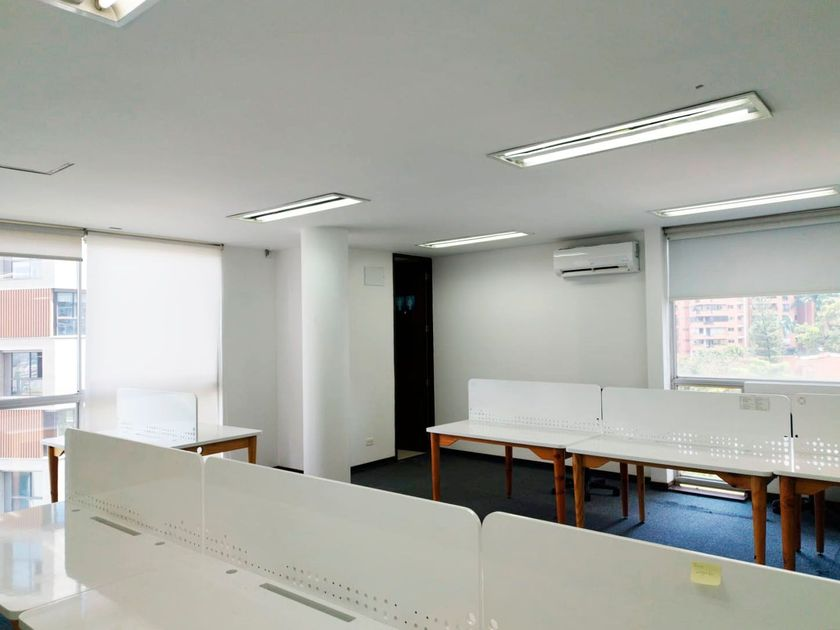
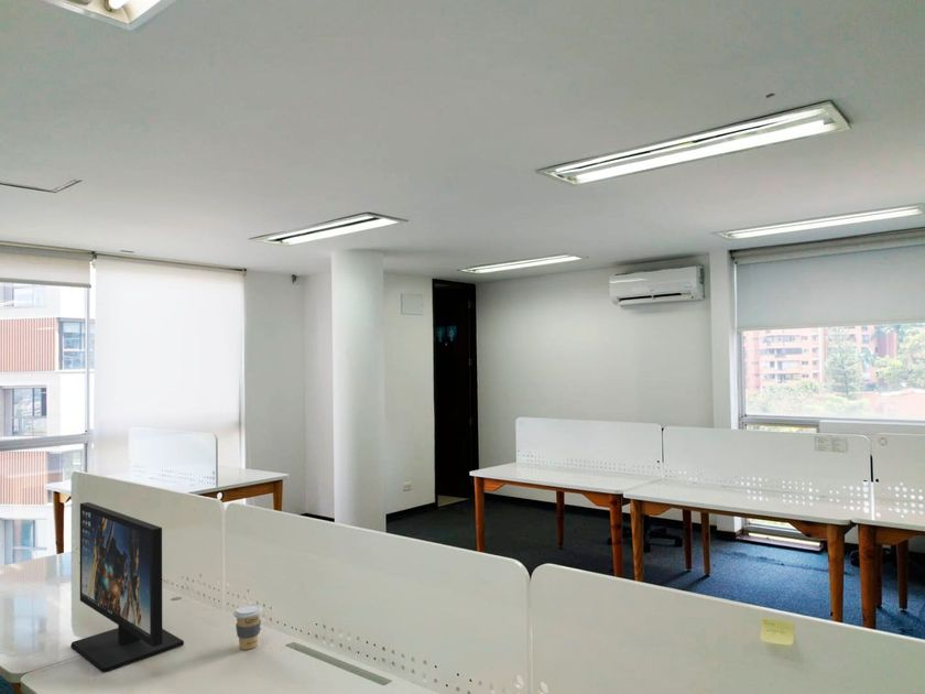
+ coffee cup (248, 627)
+ computer monitor (127, 578)
